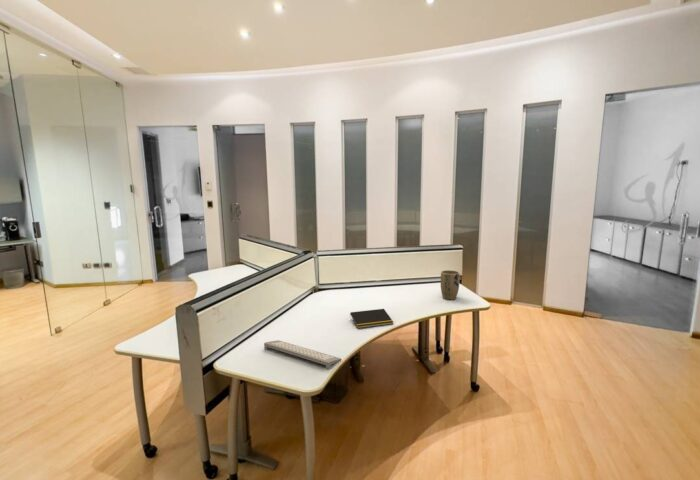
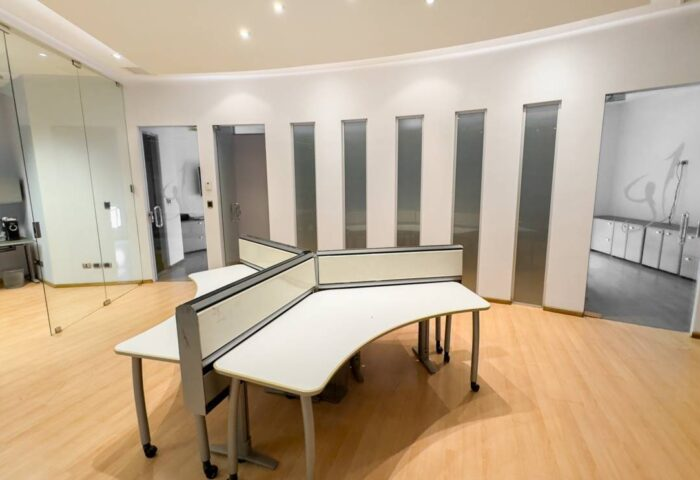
- plant pot (449, 285)
- computer keyboard (301, 351)
- notepad (371, 318)
